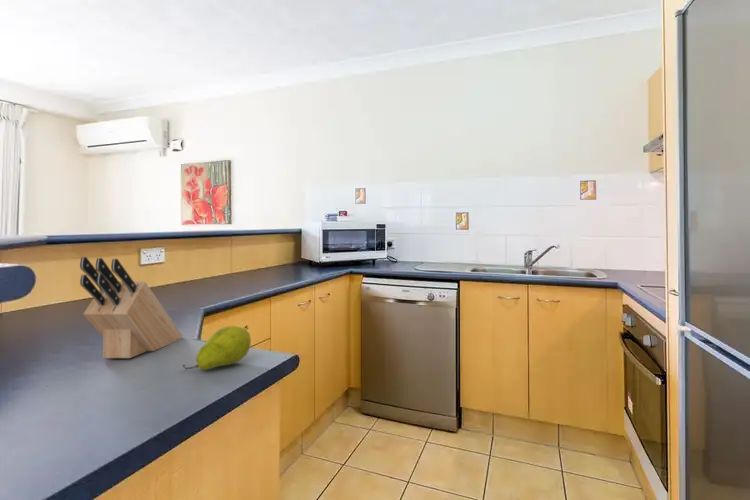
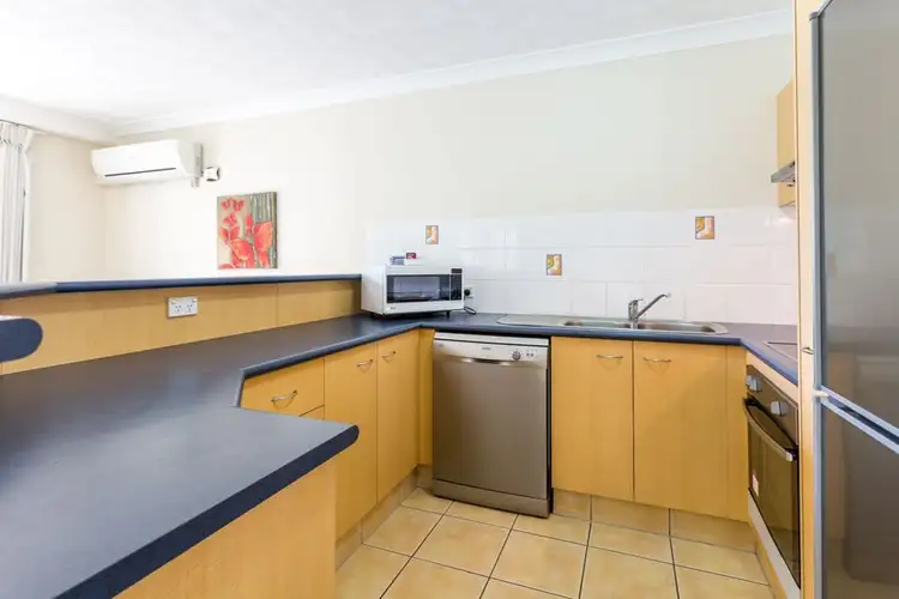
- fruit (219, 346)
- knife block (133, 304)
